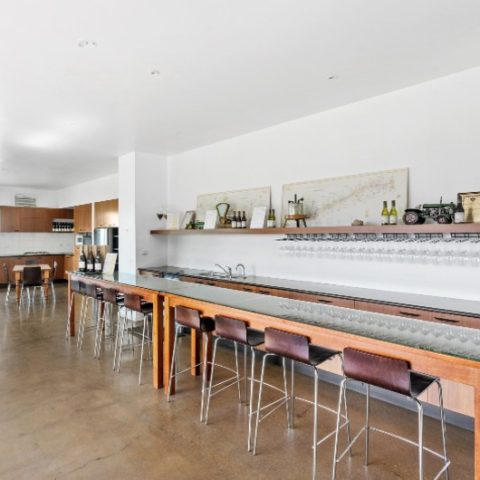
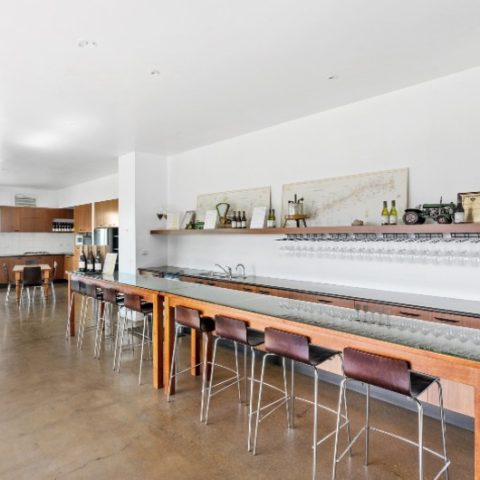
+ wine glass (372, 314)
